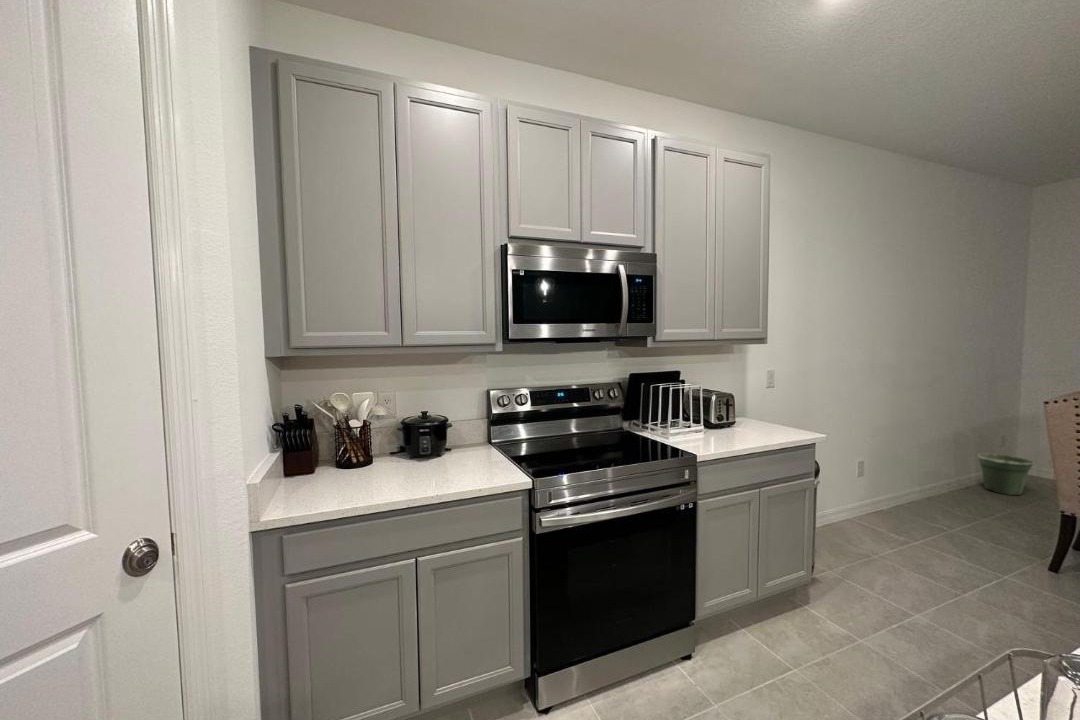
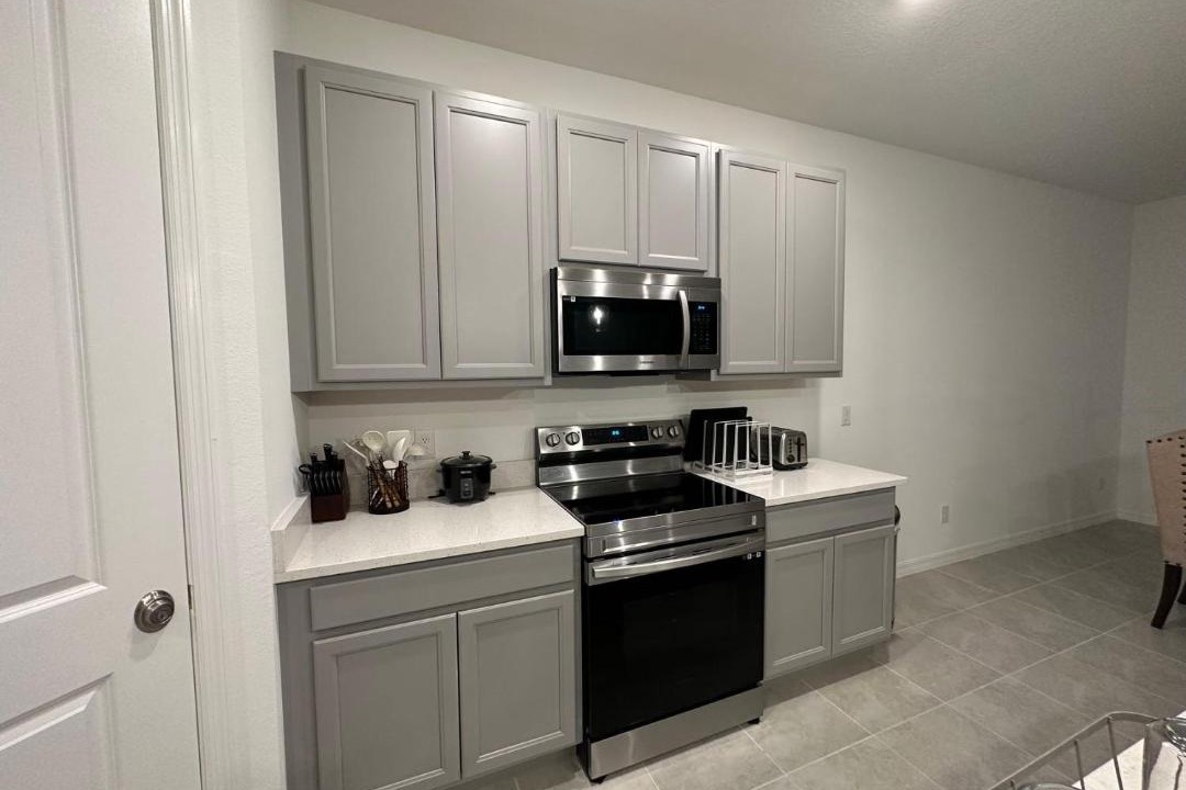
- flower pot (1004, 474)
